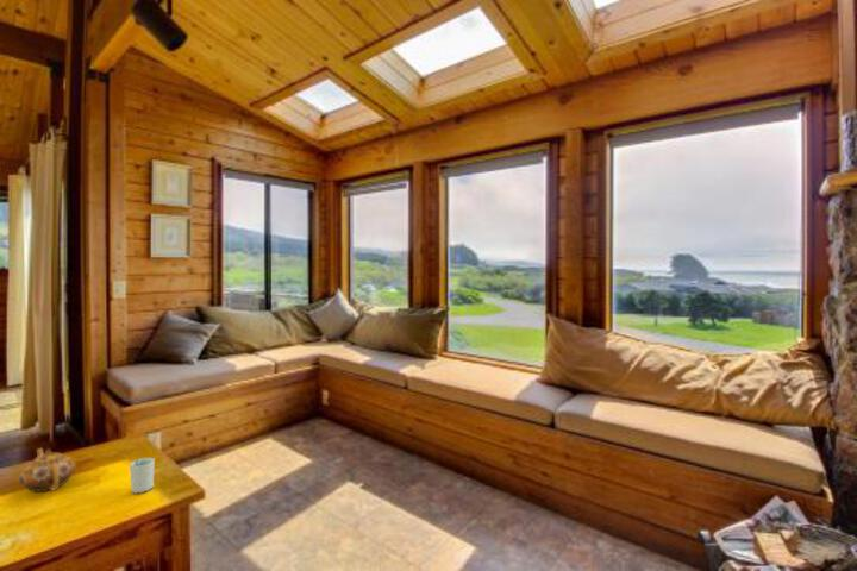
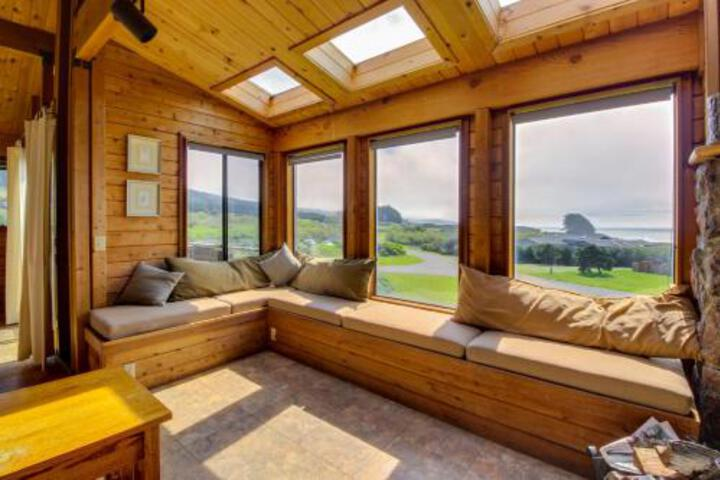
- cup (142, 472)
- teapot (48, 466)
